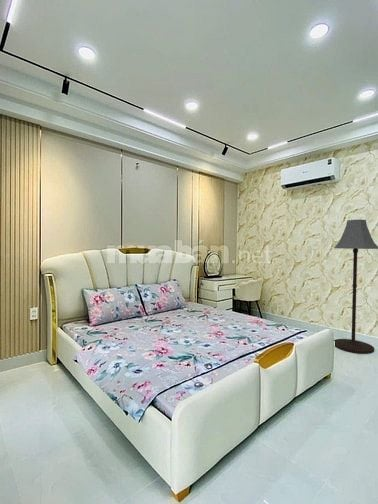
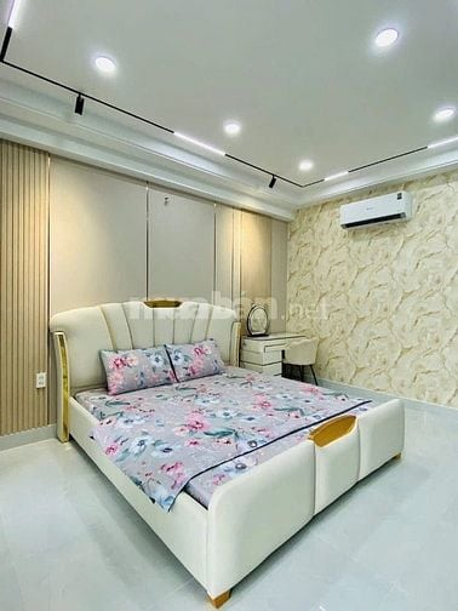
- floor lamp (354, 283)
